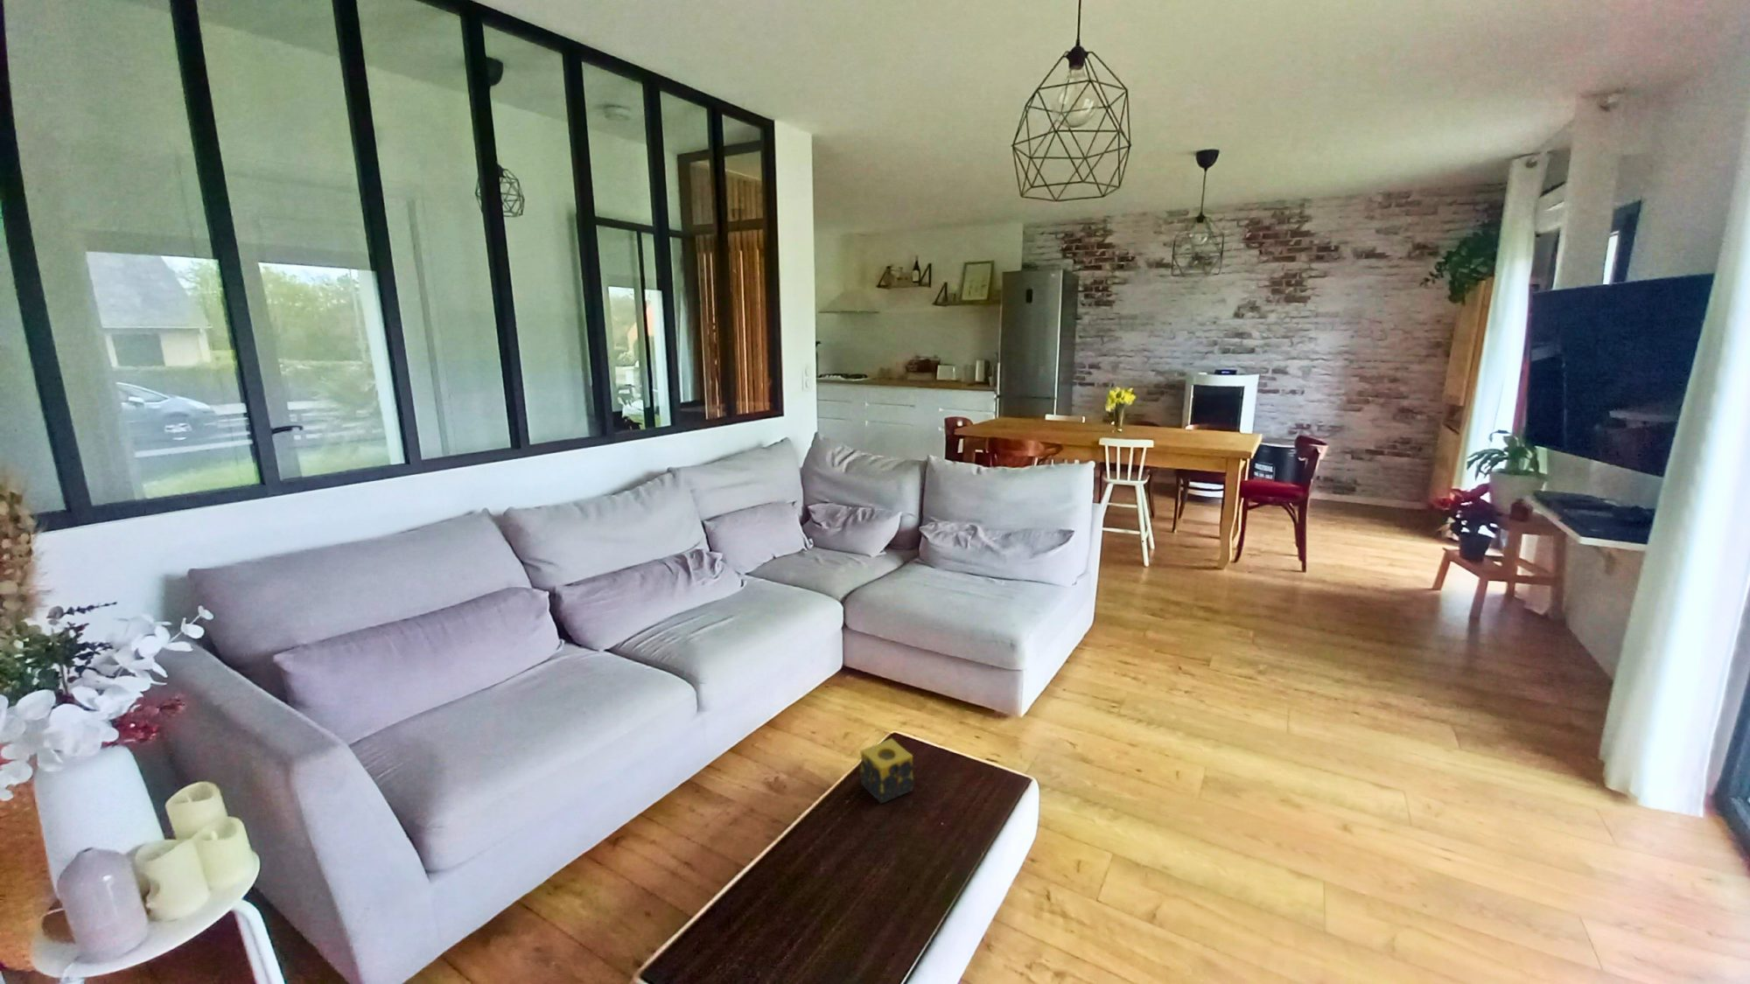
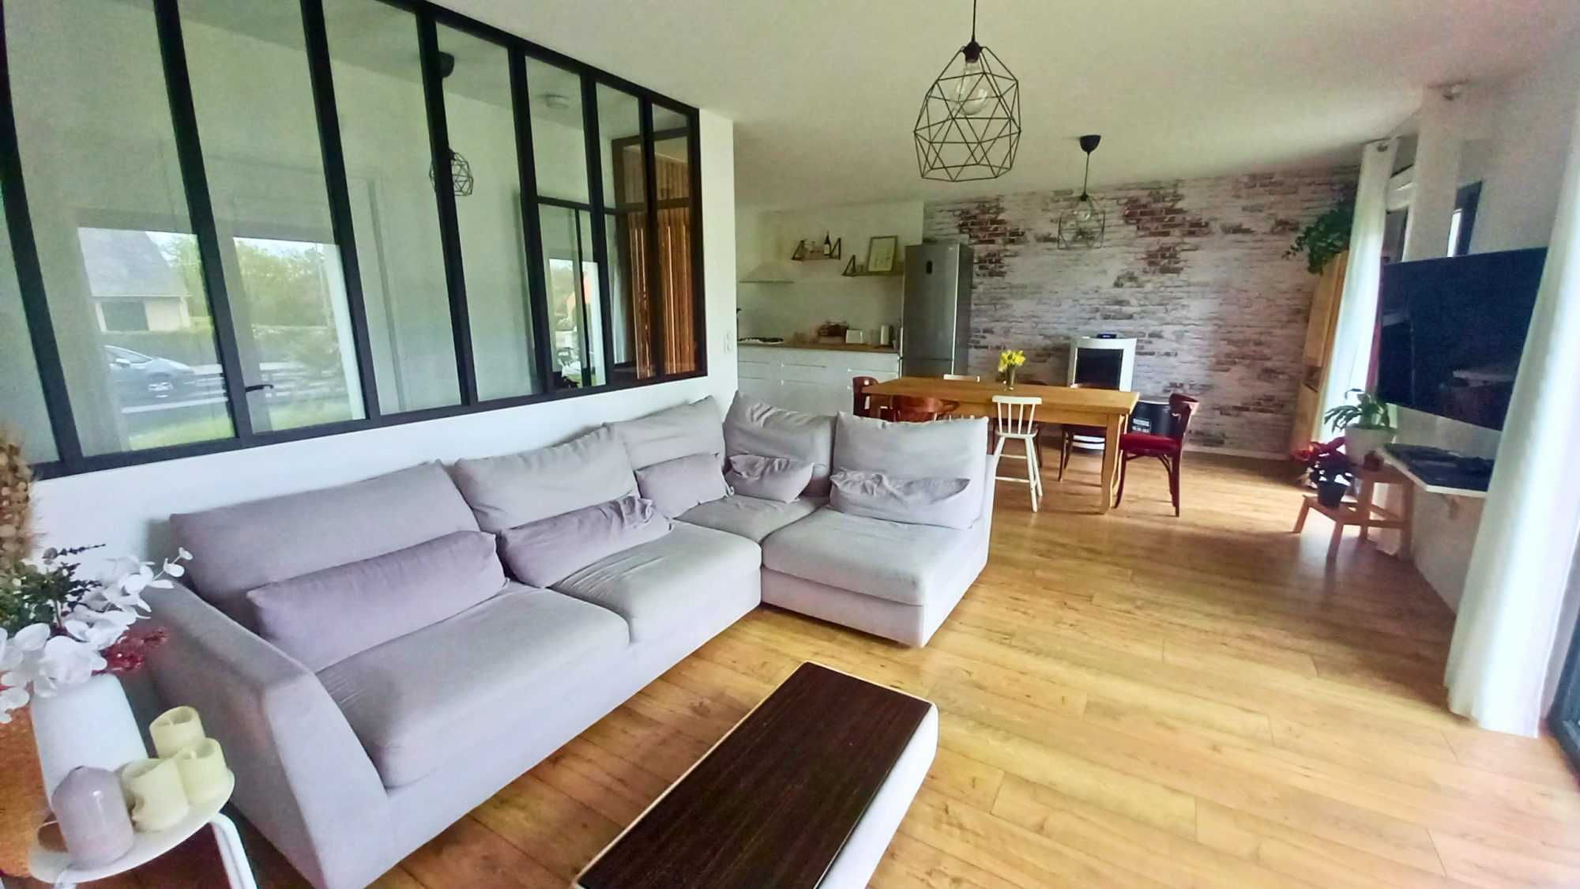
- candle (886, 770)
